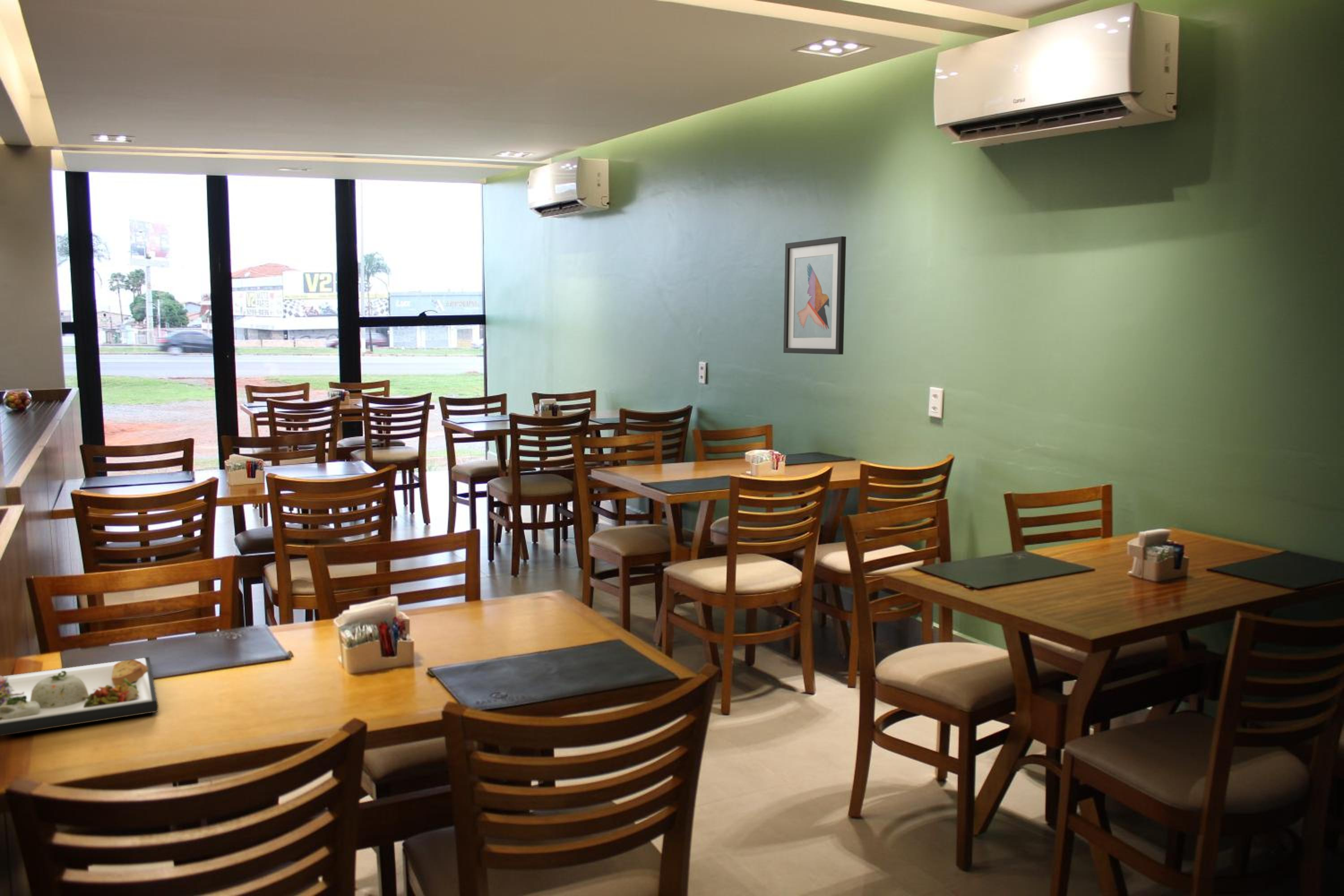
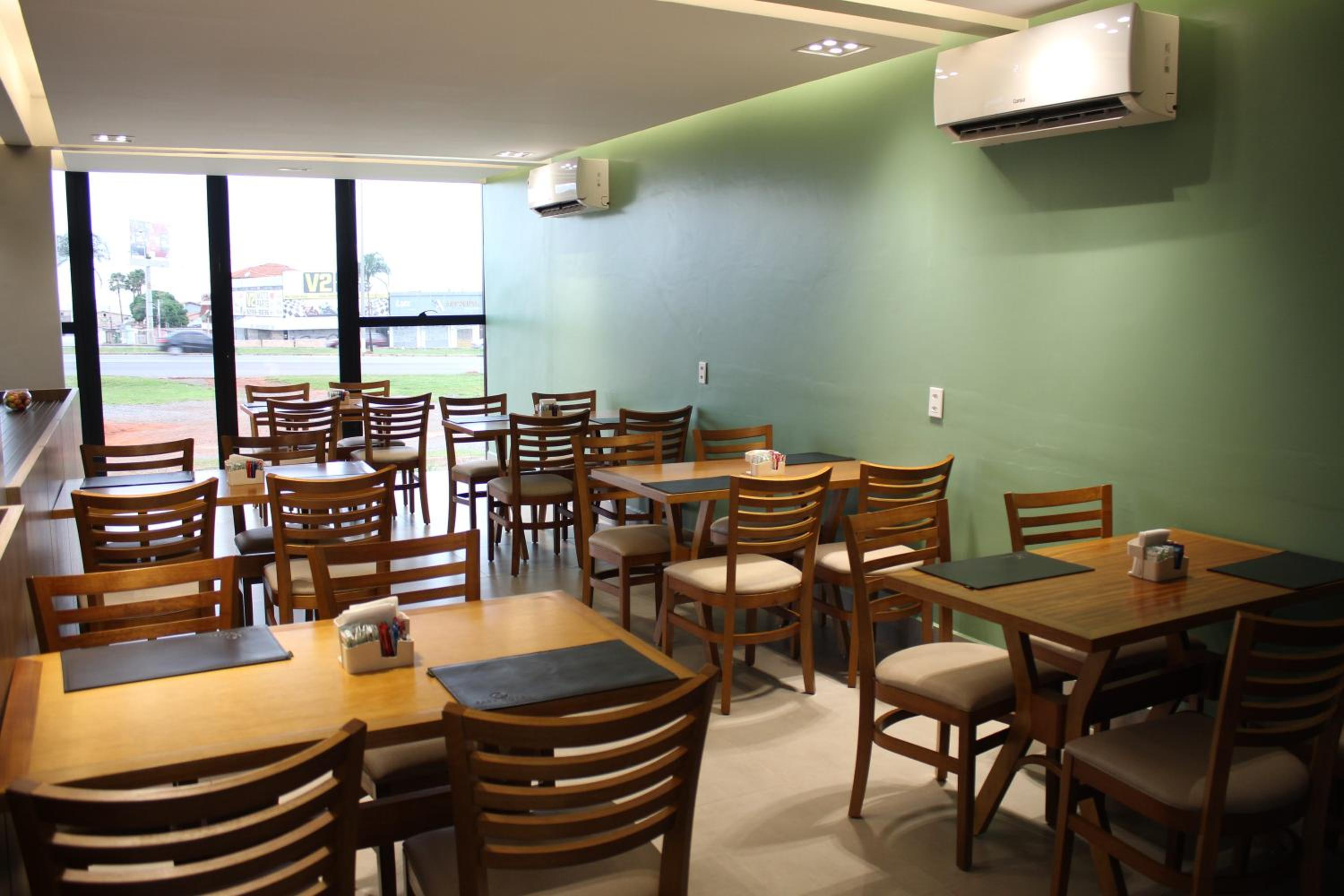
- dinner plate (65, 682)
- wall art (813, 297)
